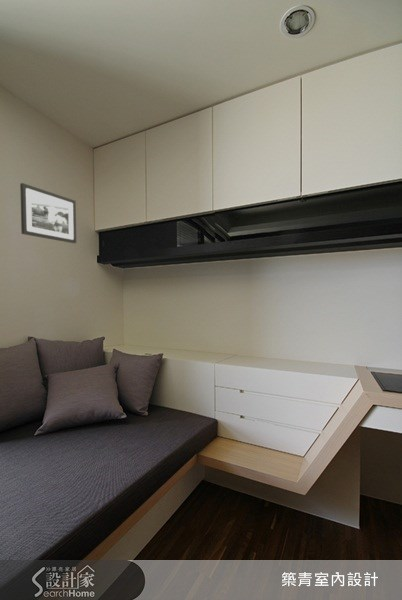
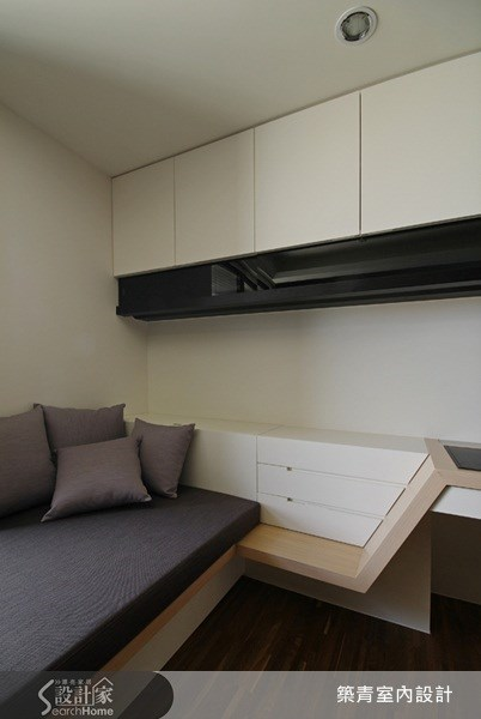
- picture frame (50, 215)
